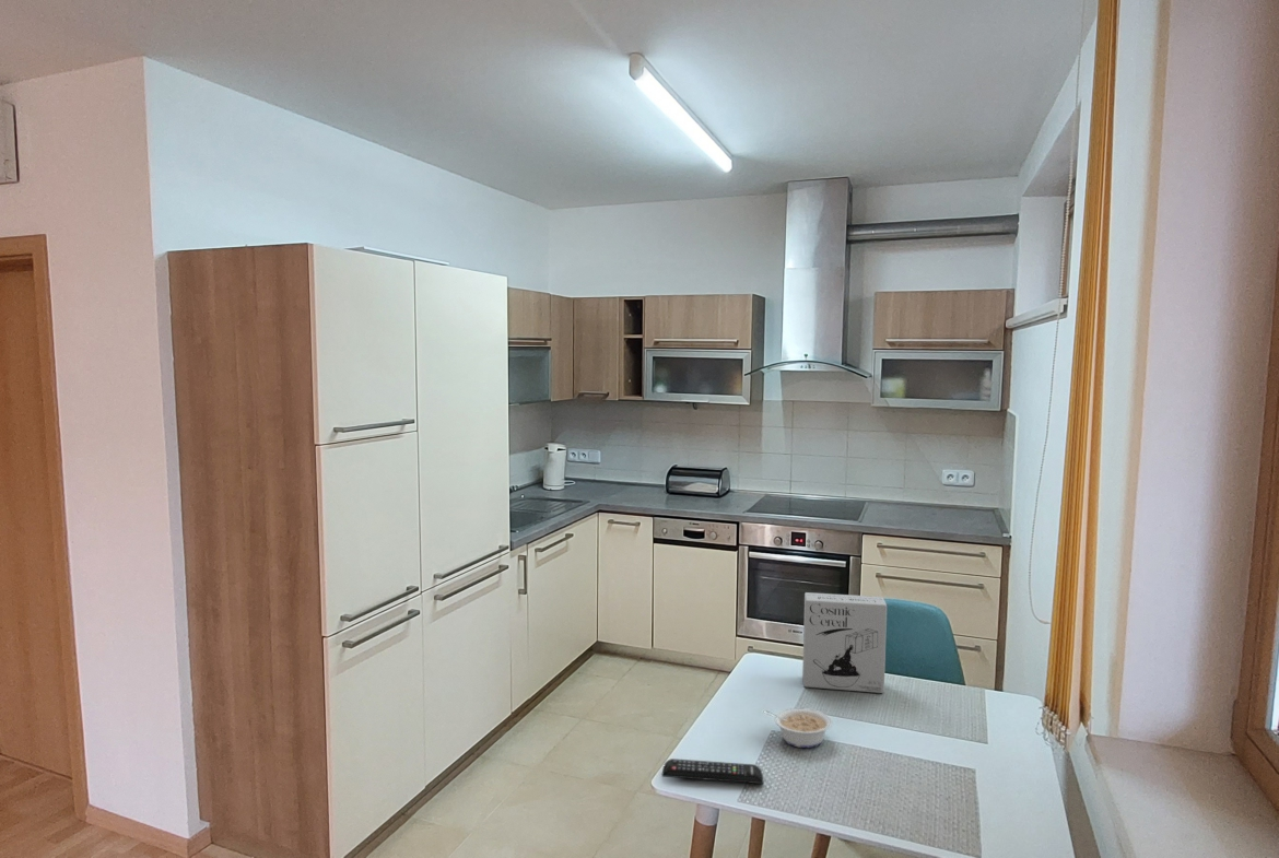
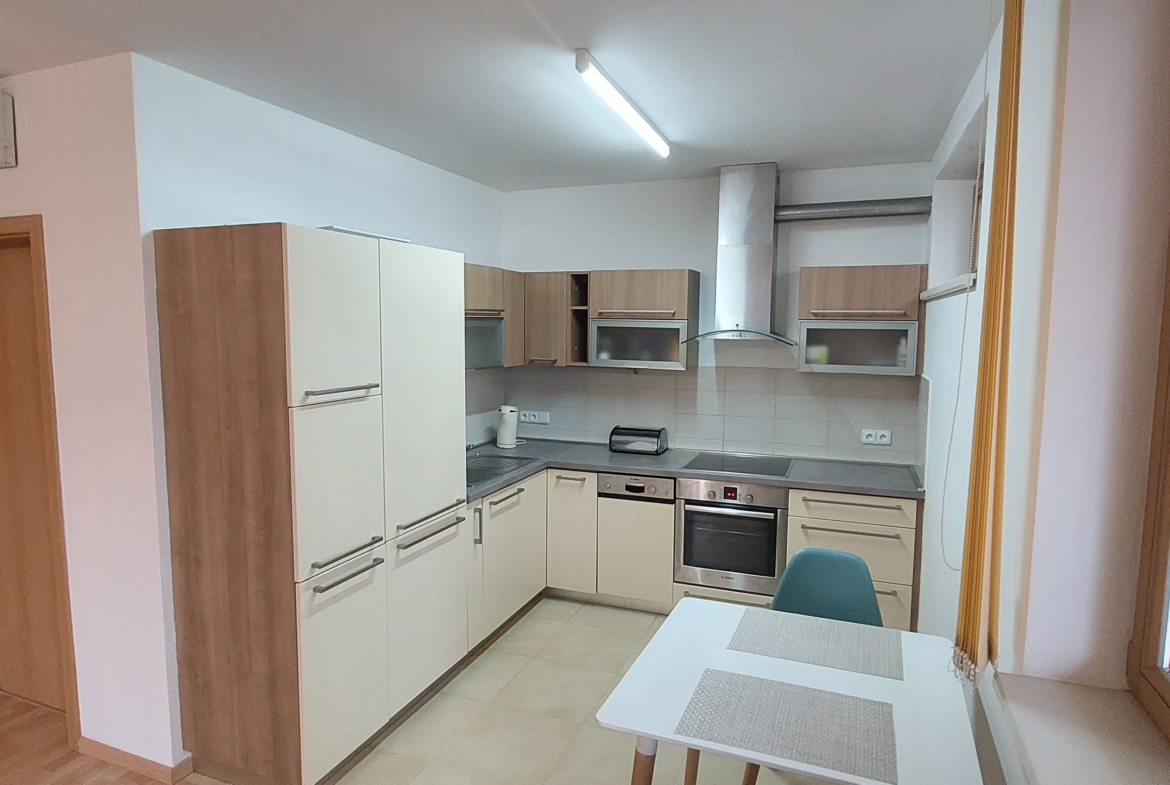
- cereal box (843, 642)
- legume (800, 727)
- remote control (712, 772)
